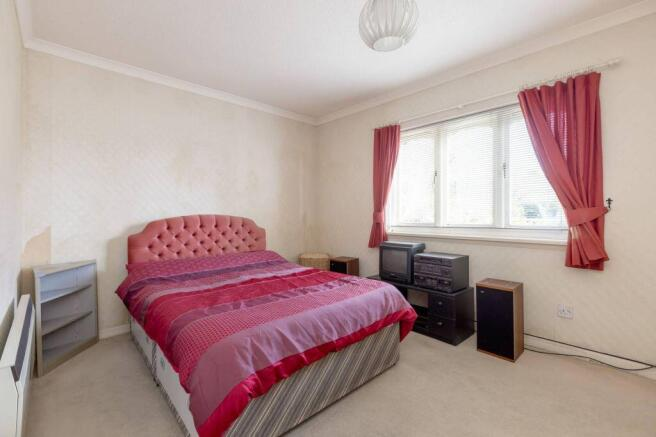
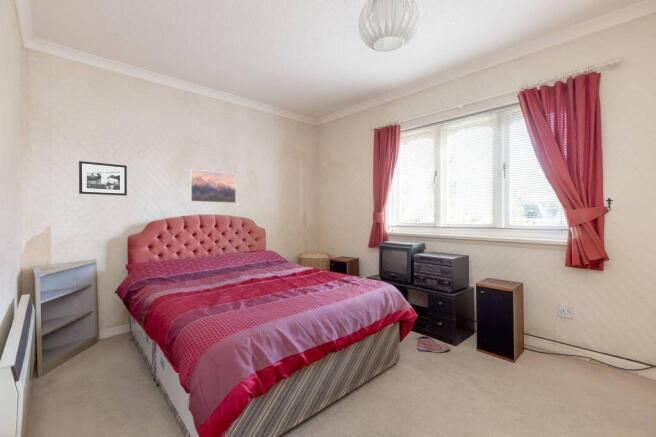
+ shoe (432, 344)
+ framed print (214, 187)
+ picture frame (103, 179)
